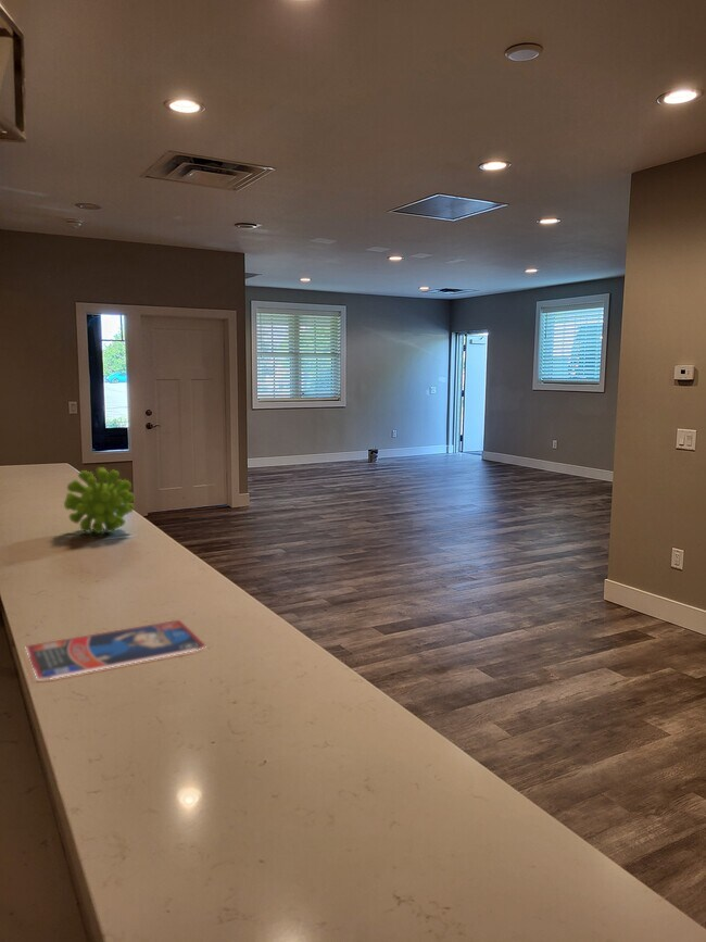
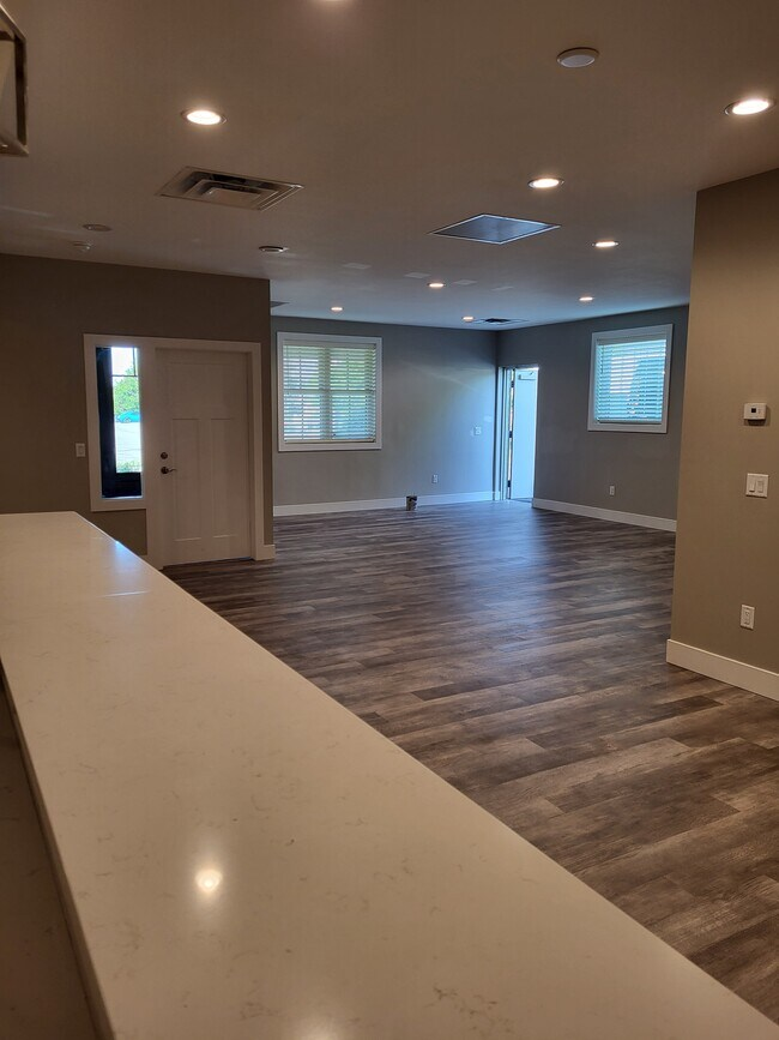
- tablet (116, 646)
- plant (99, 500)
